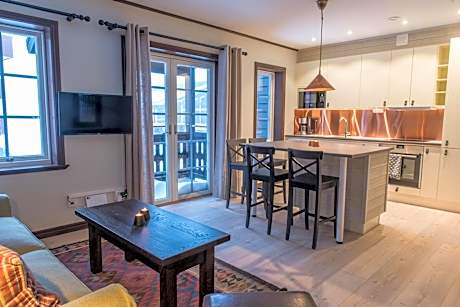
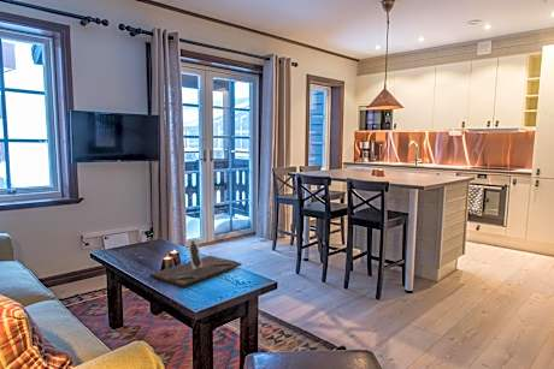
+ decorative tray (198, 255)
